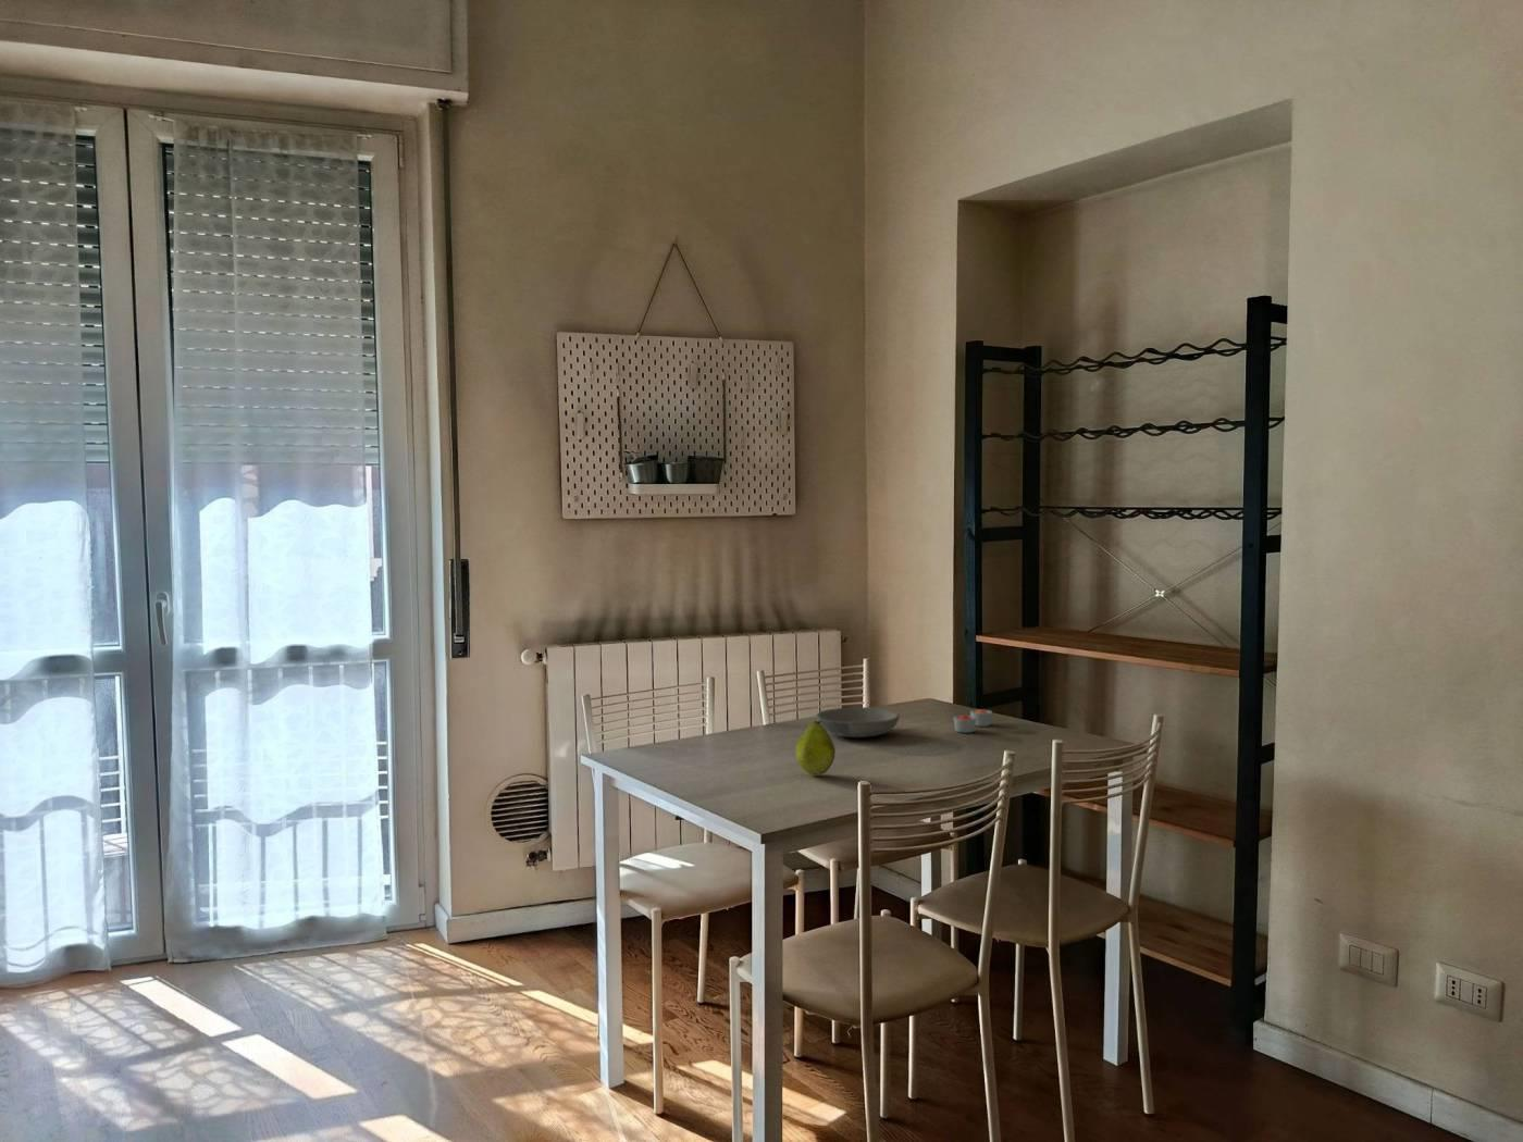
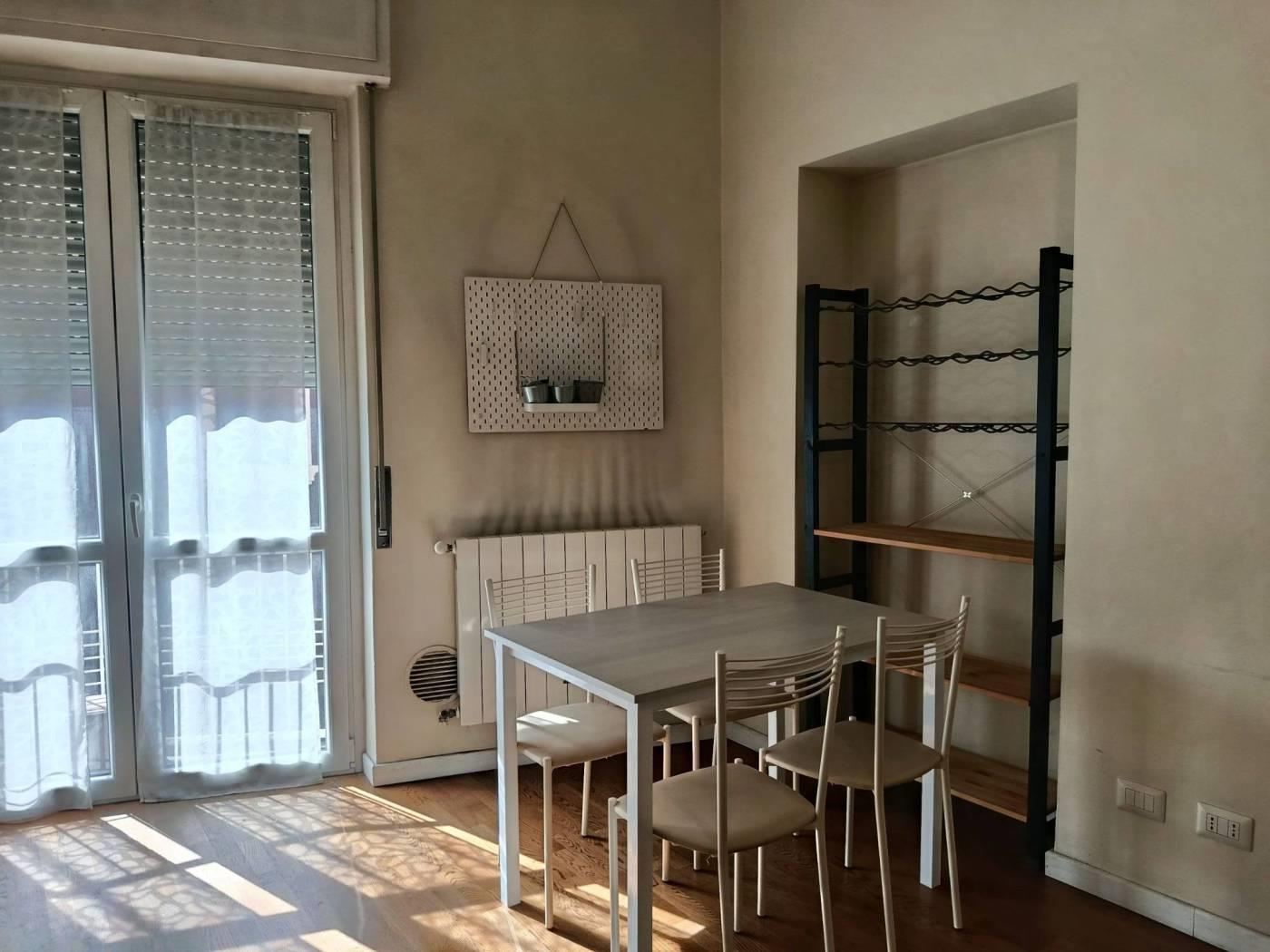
- candle (973, 719)
- bowl (857, 723)
- fruit (814, 746)
